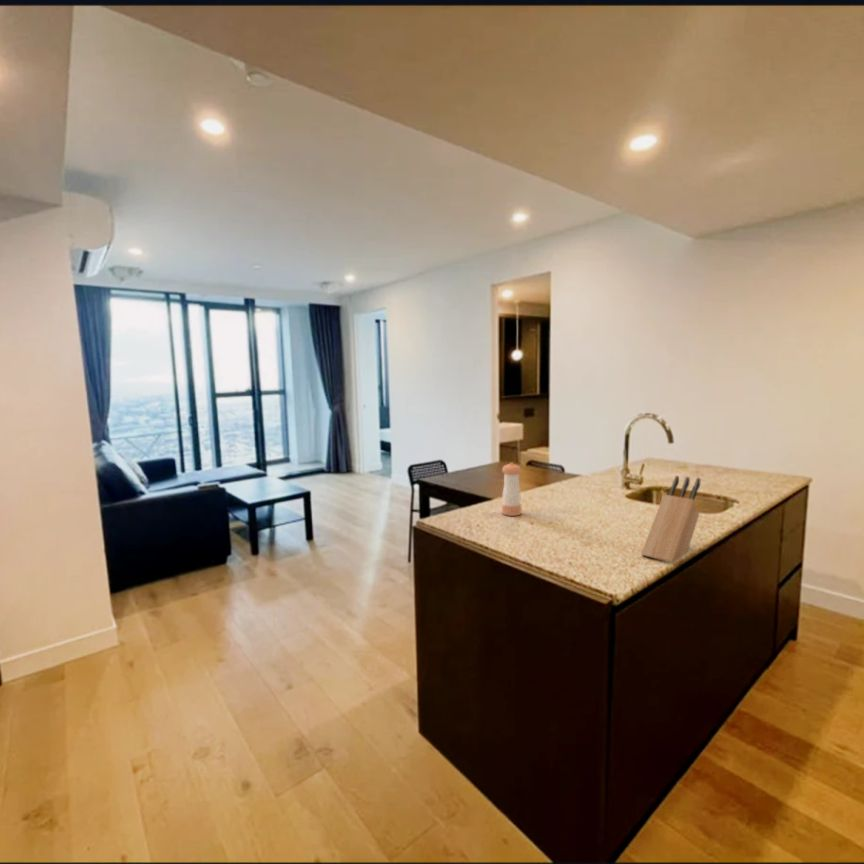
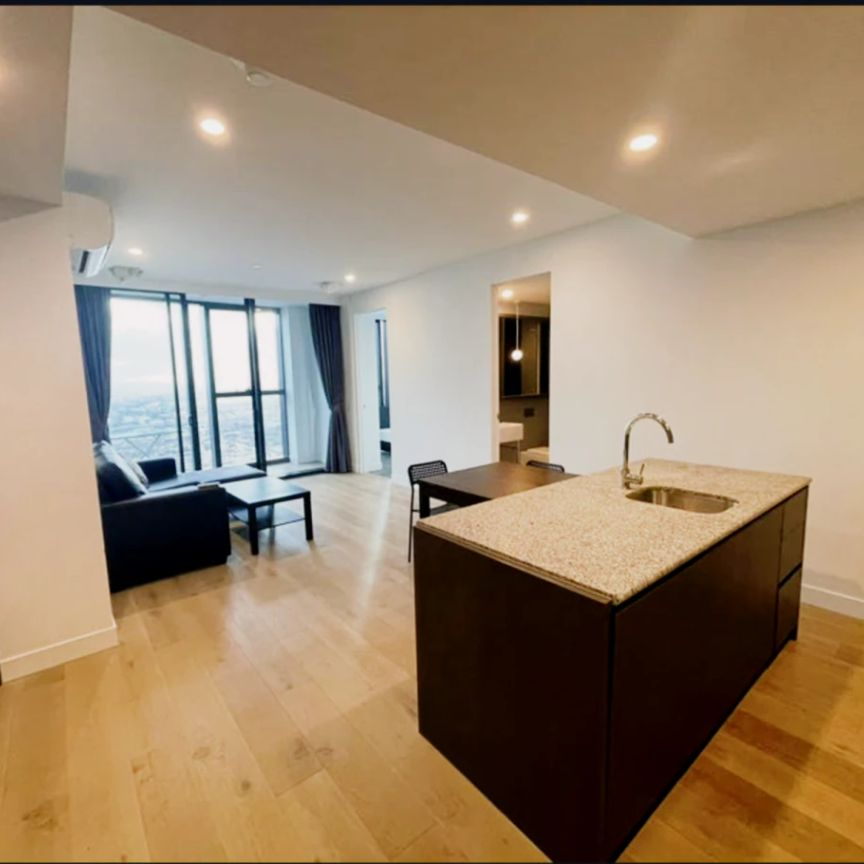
- knife block (674, 515)
- pepper shaker (511, 488)
